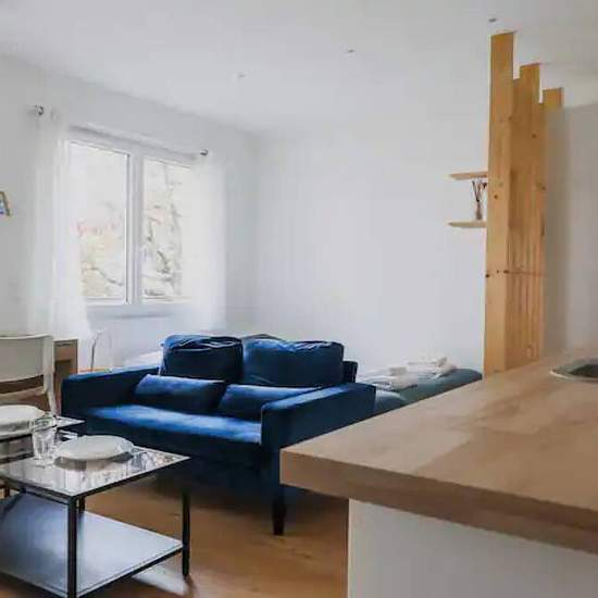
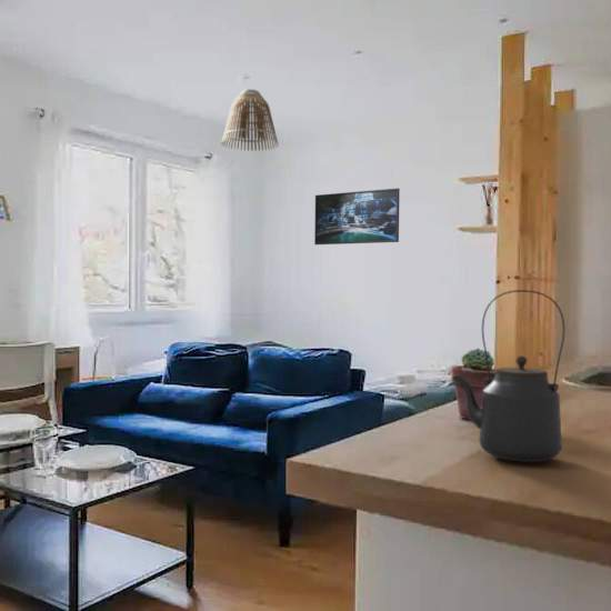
+ lamp shade (249, 118)
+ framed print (354, 218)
+ kettle (504, 372)
+ potted succulent (478, 382)
